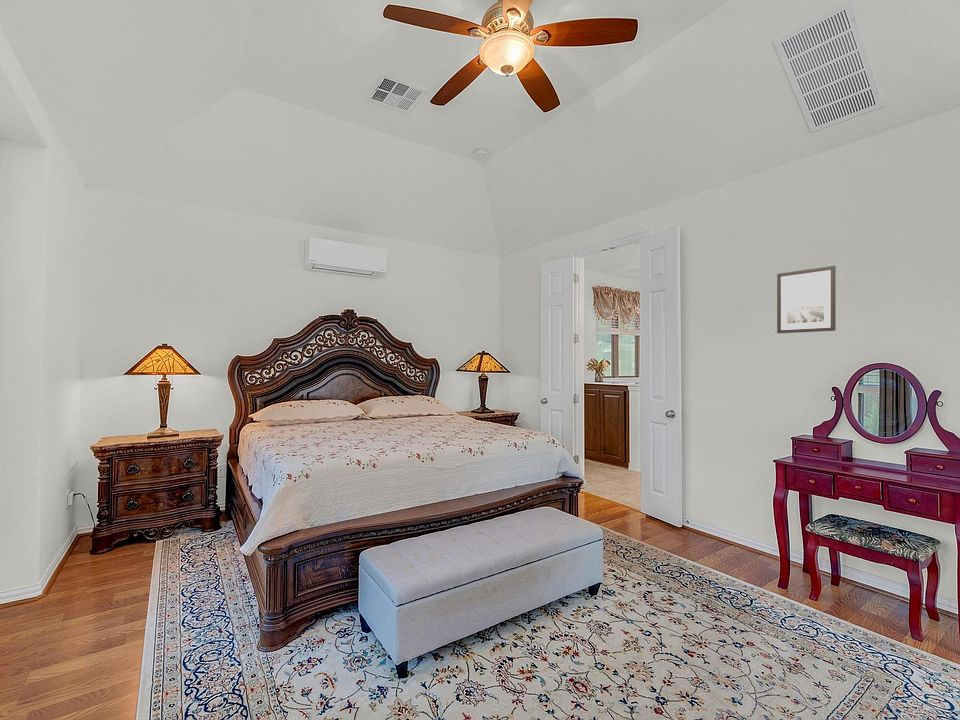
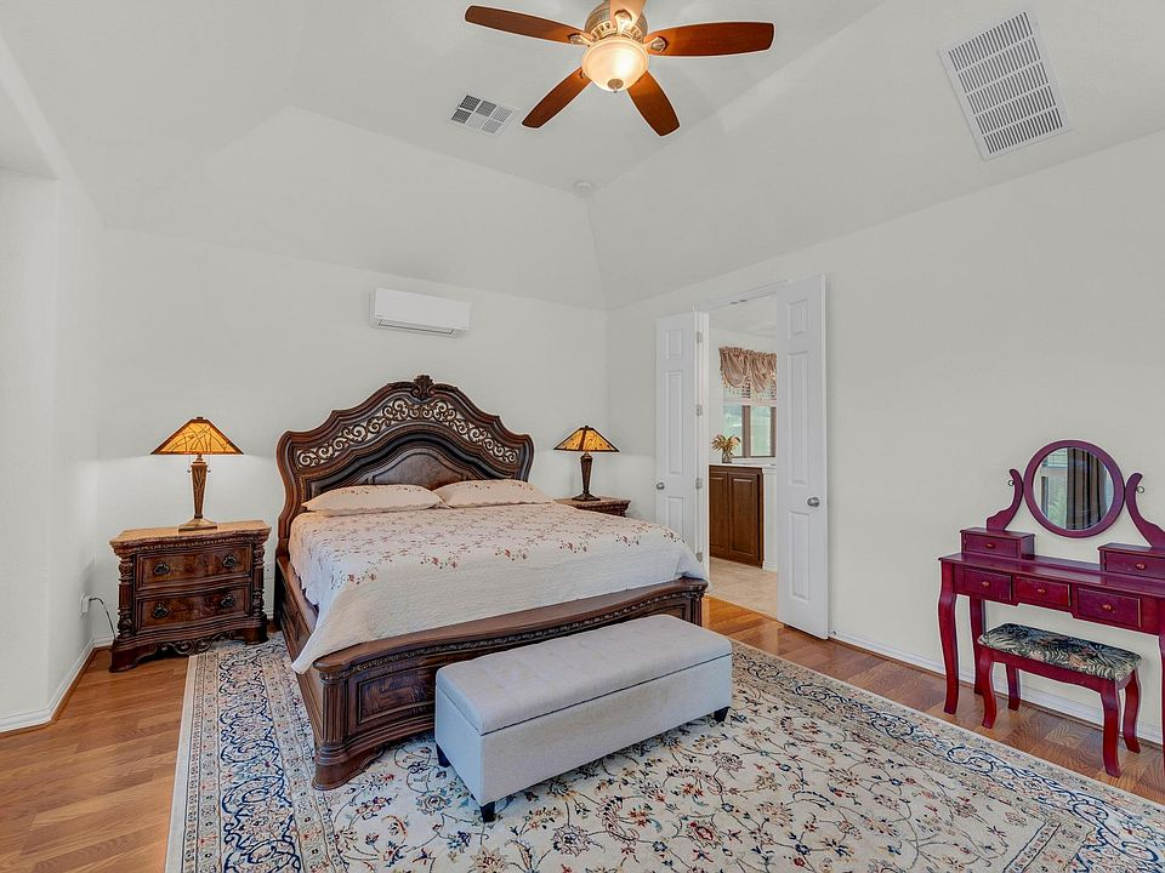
- wall art (805, 301)
